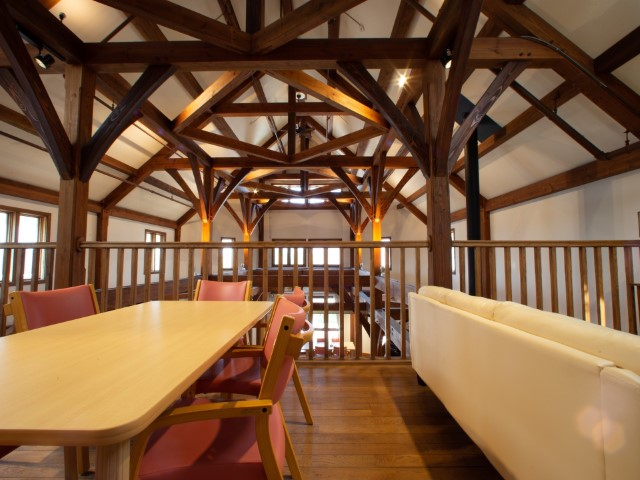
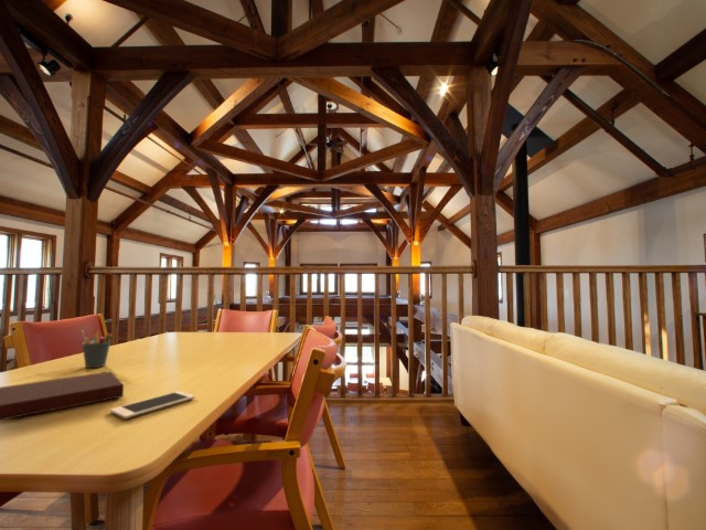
+ cell phone (154, 403)
+ notebook (55, 393)
+ pen holder (96, 347)
